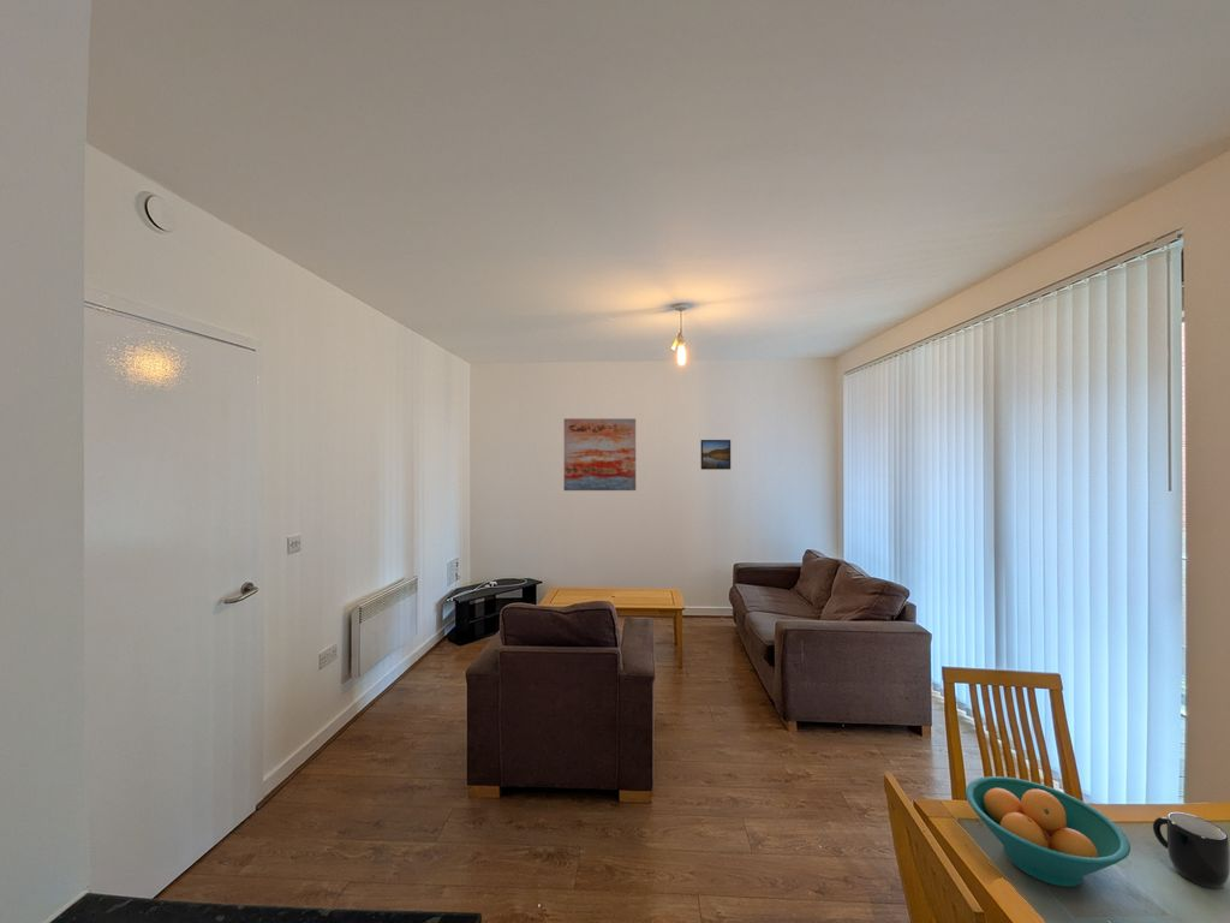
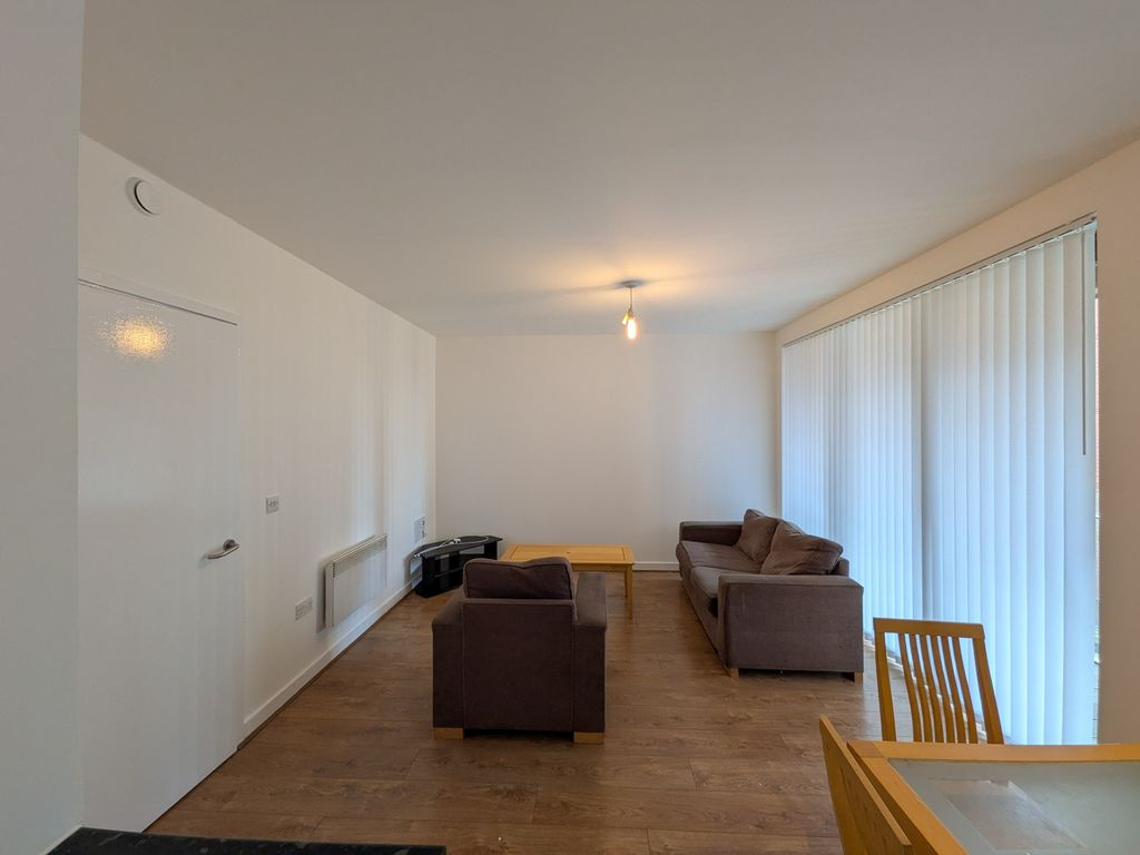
- fruit bowl (1041, 827)
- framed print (715, 454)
- wall art (599, 454)
- mug (1188, 845)
